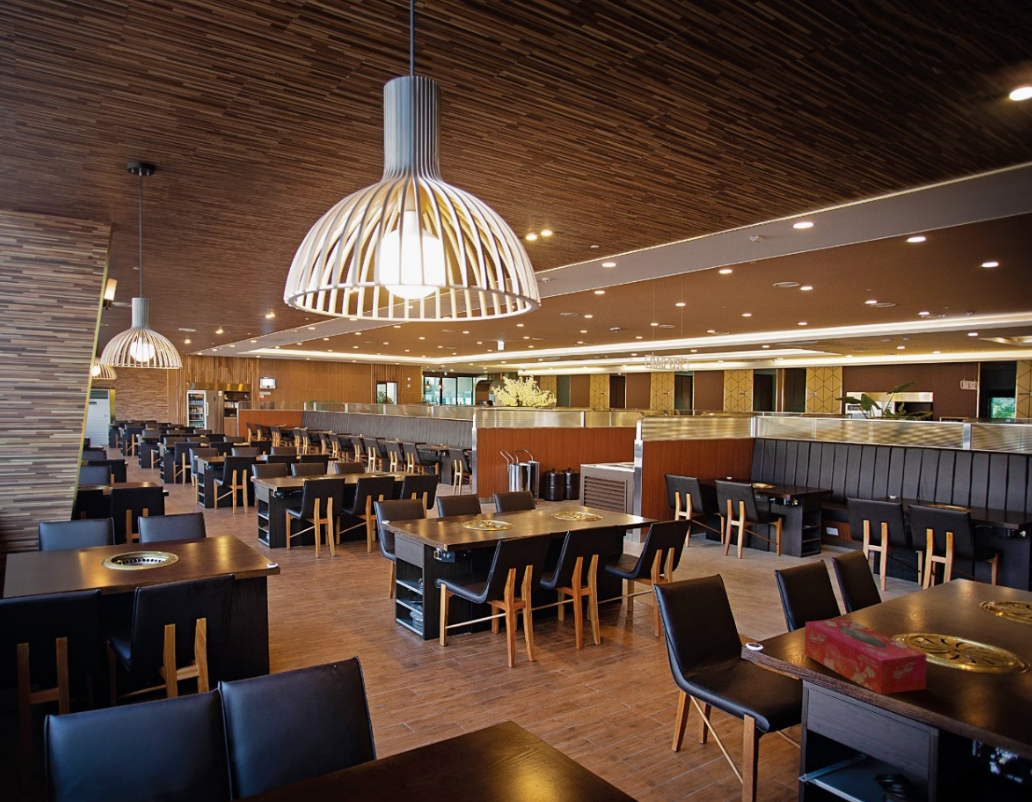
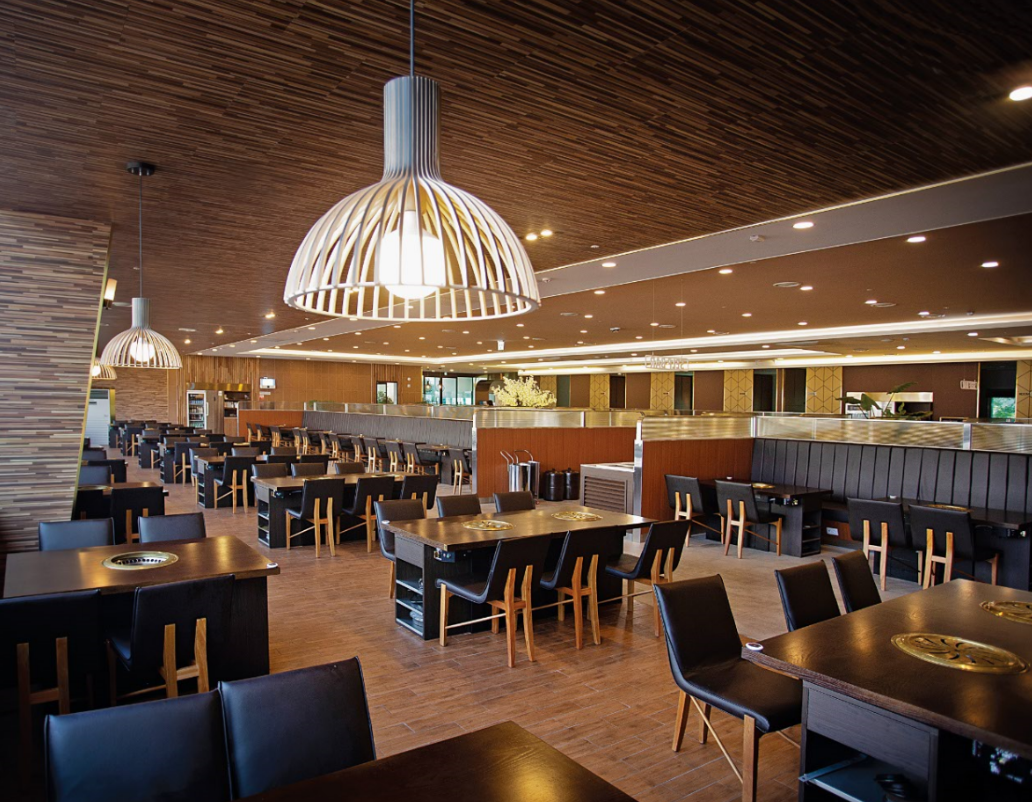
- tissue box (862, 654)
